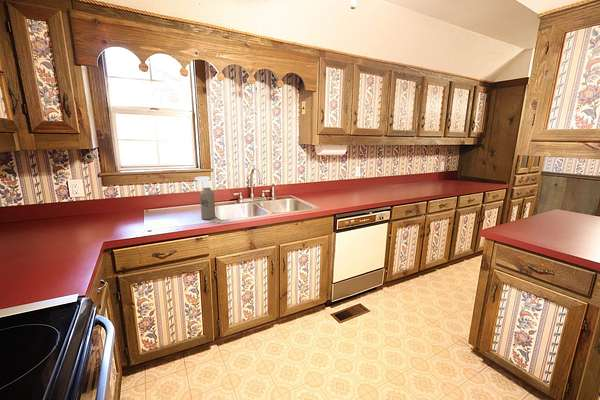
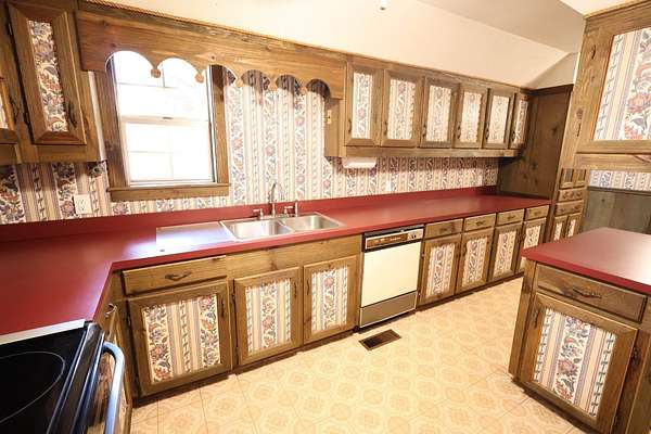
- spray bottle (205, 197)
